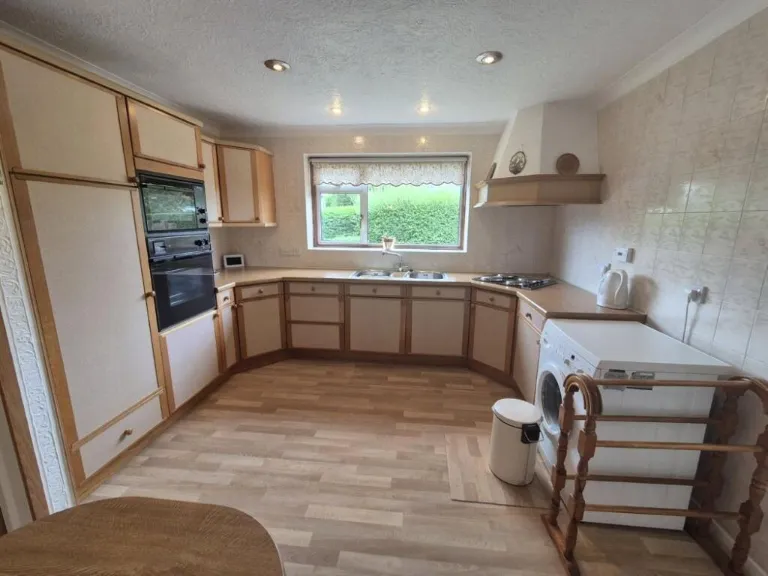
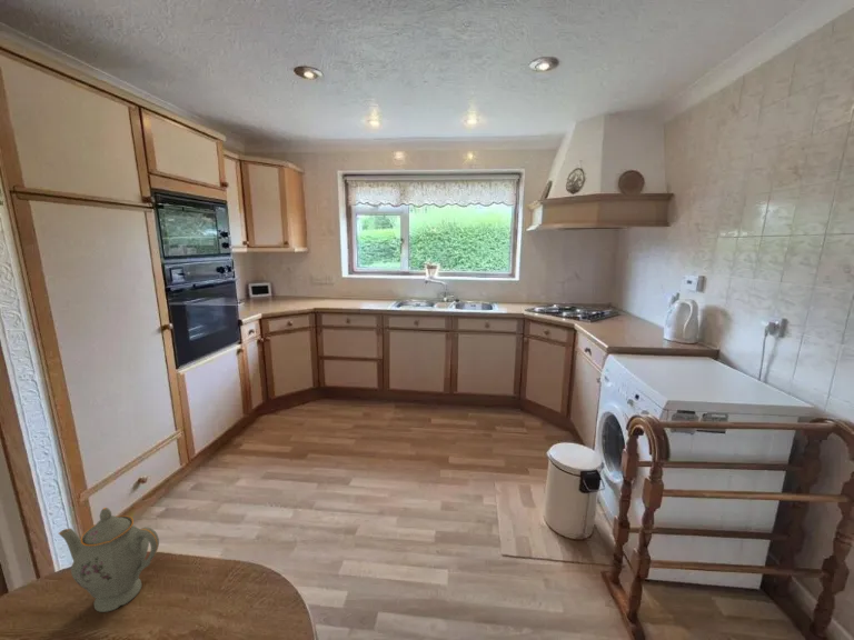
+ chinaware (110, 552)
